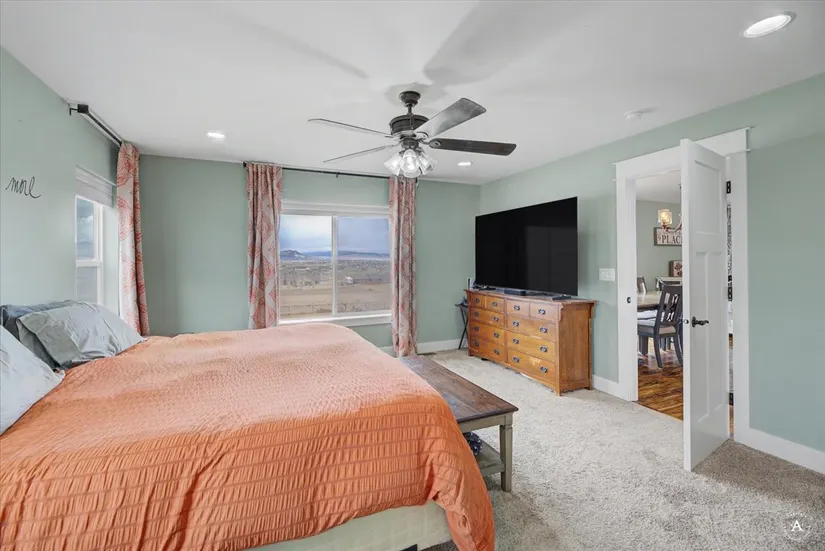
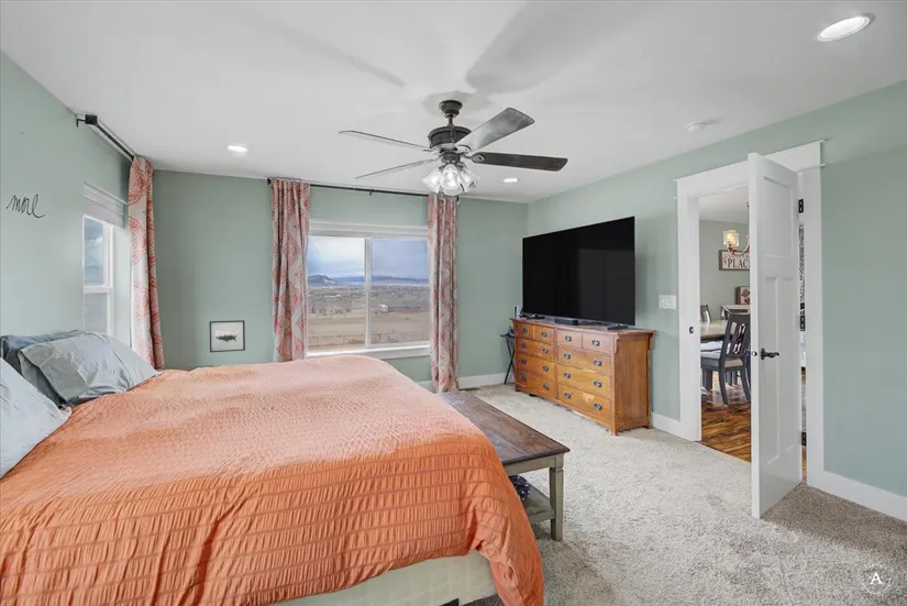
+ wall art (228, 335)
